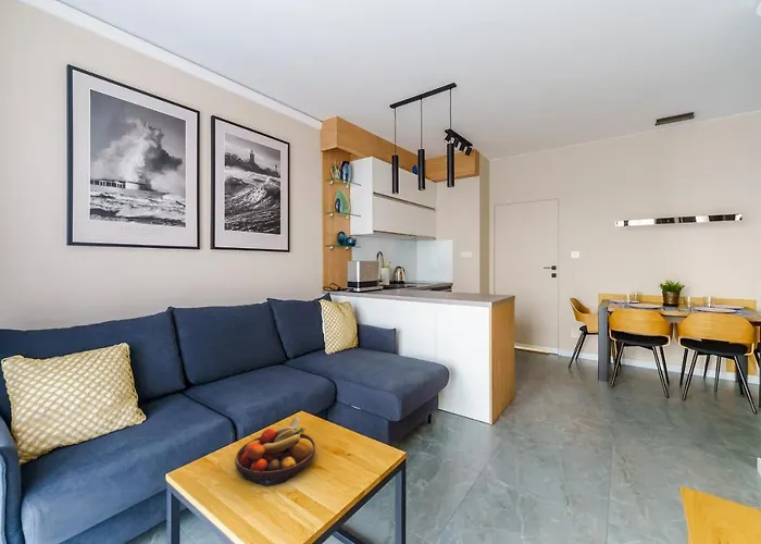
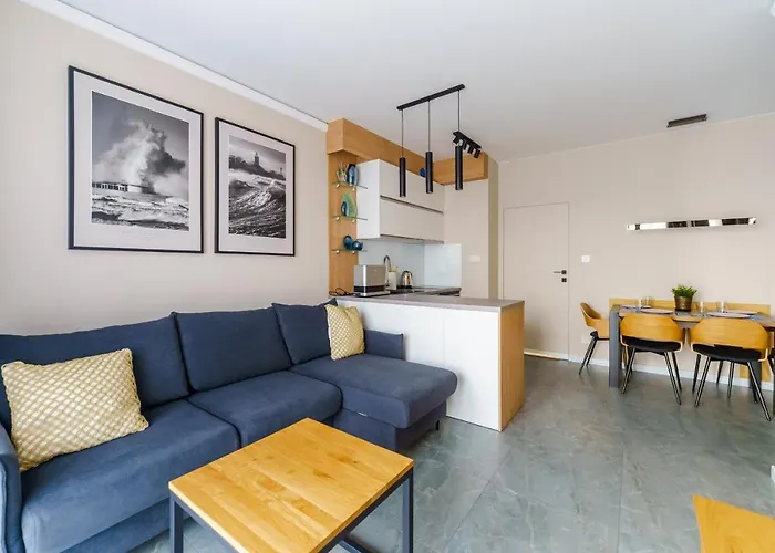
- fruit bowl (276, 446)
